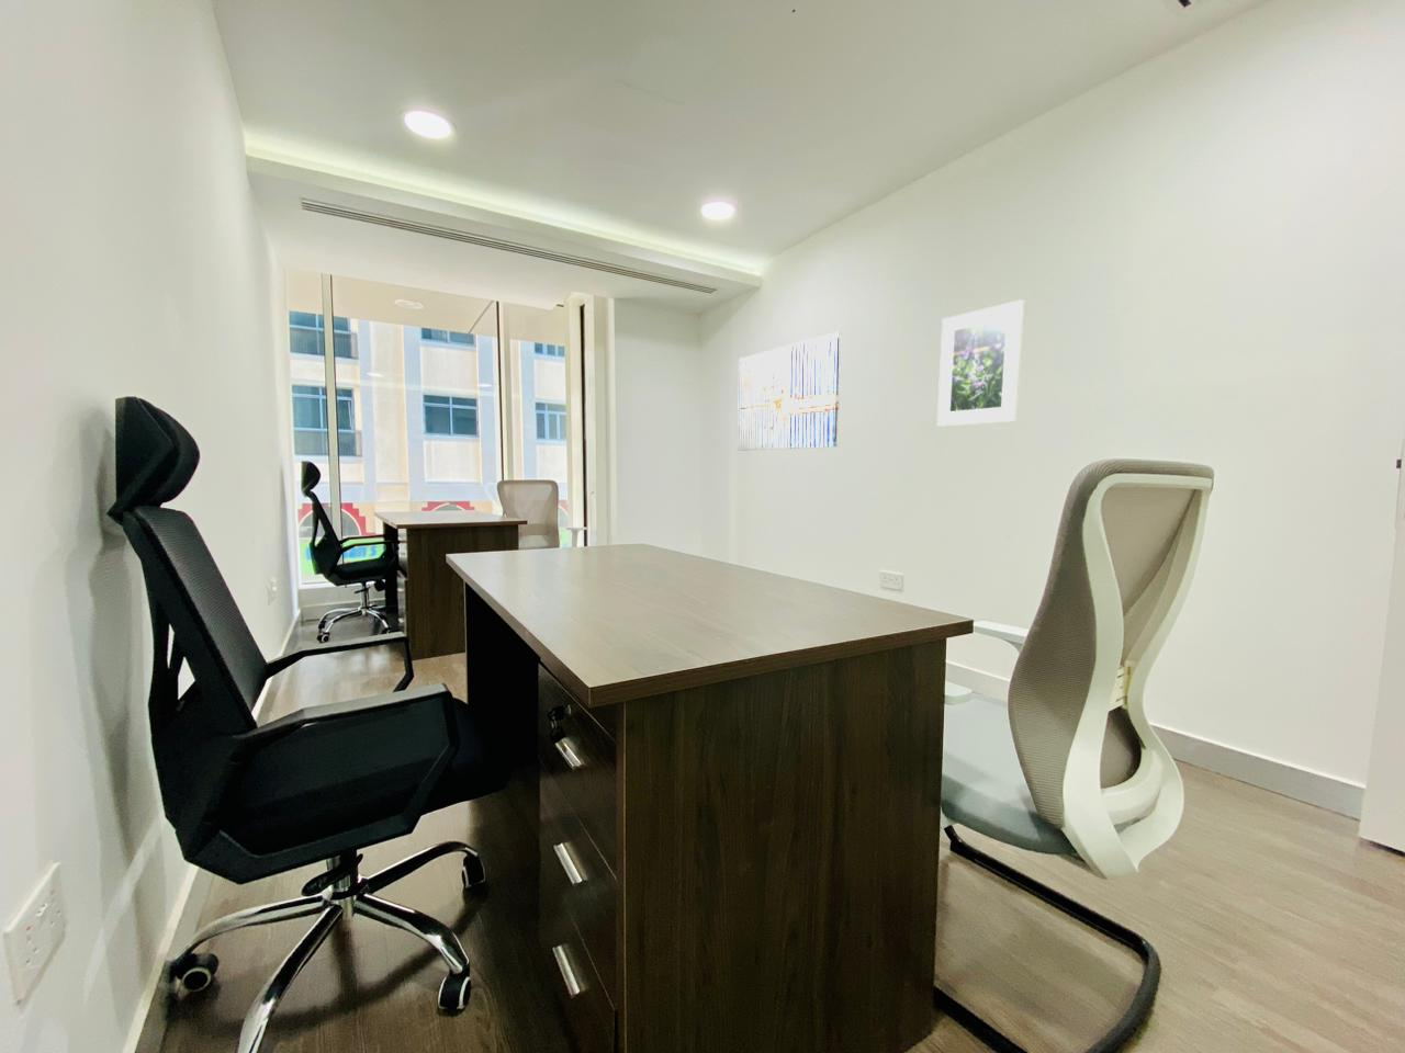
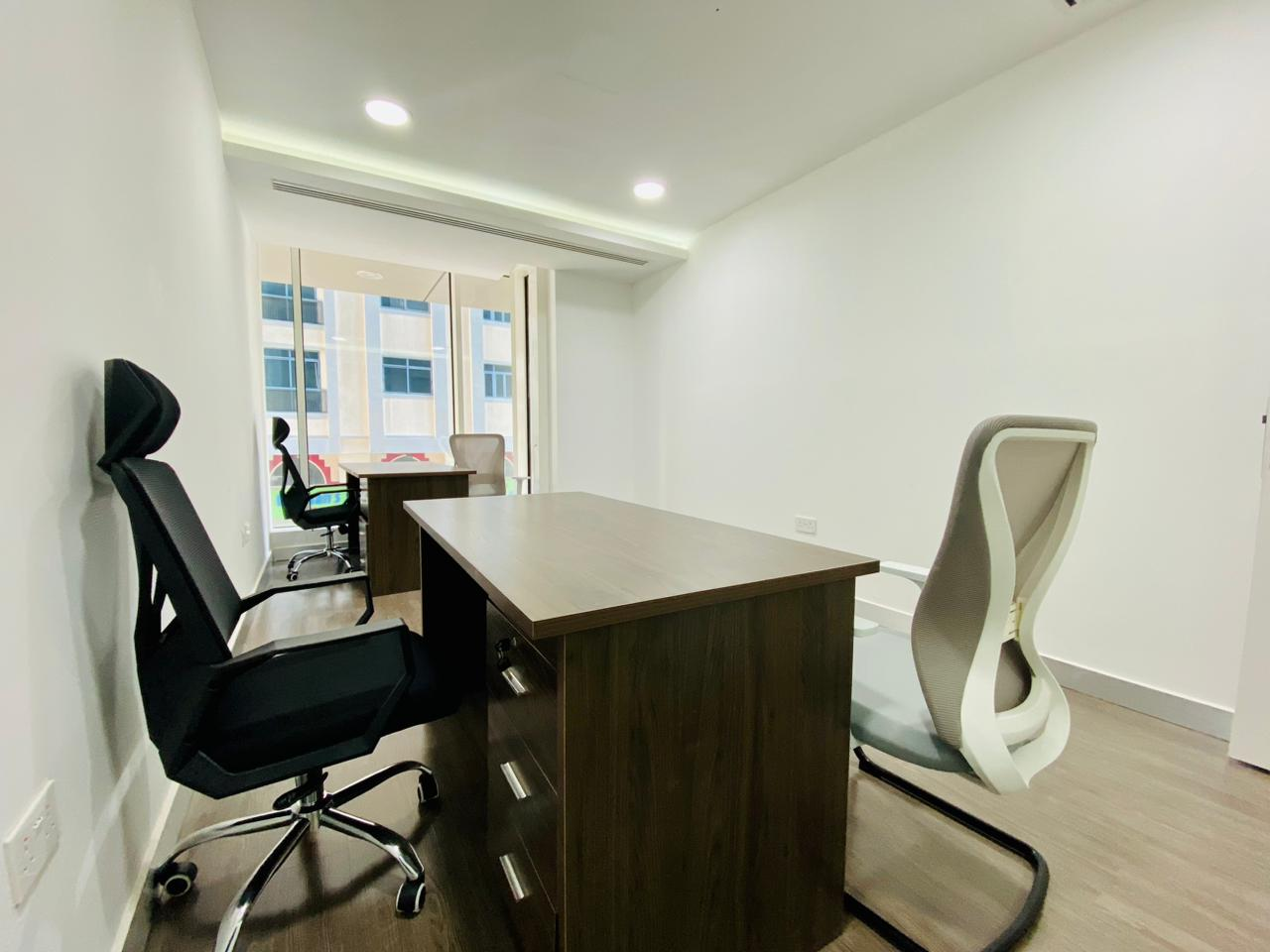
- wall art (782, 398)
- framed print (977, 366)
